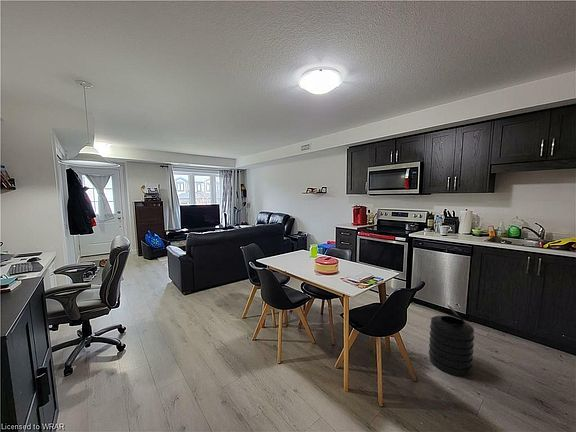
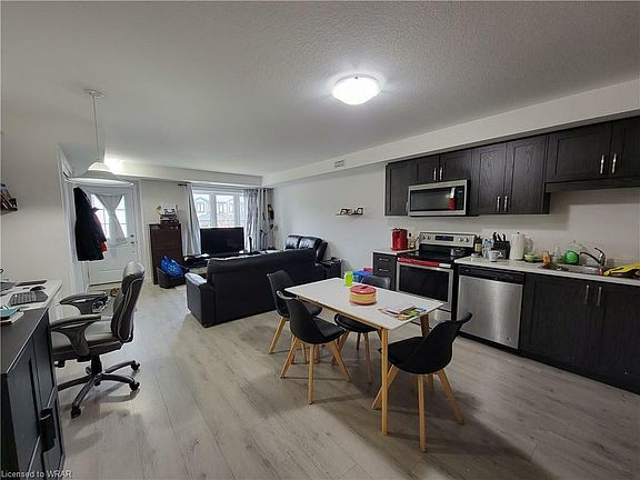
- trash can (451, 335)
